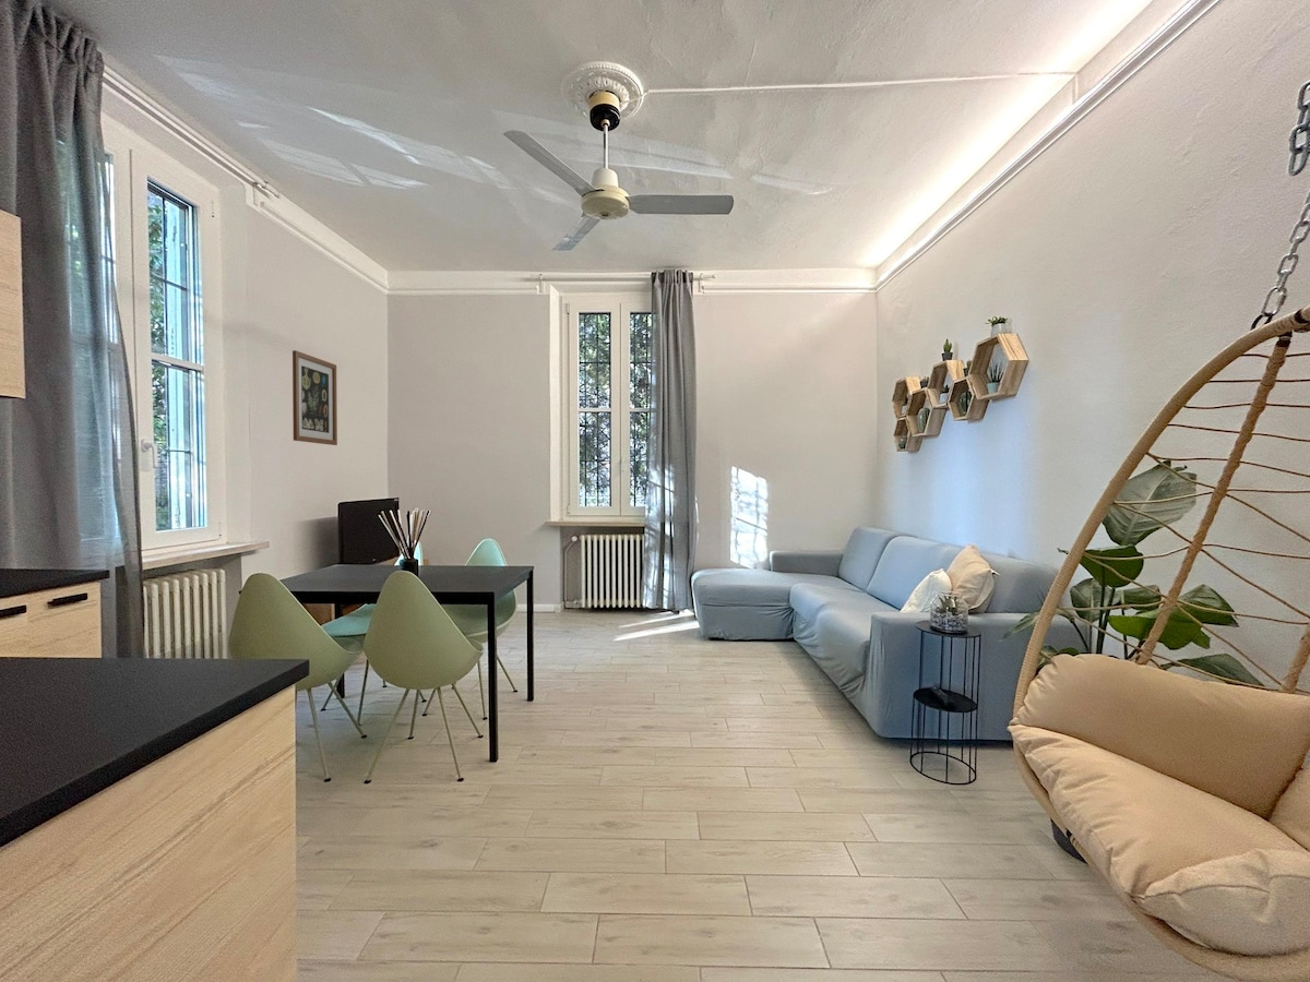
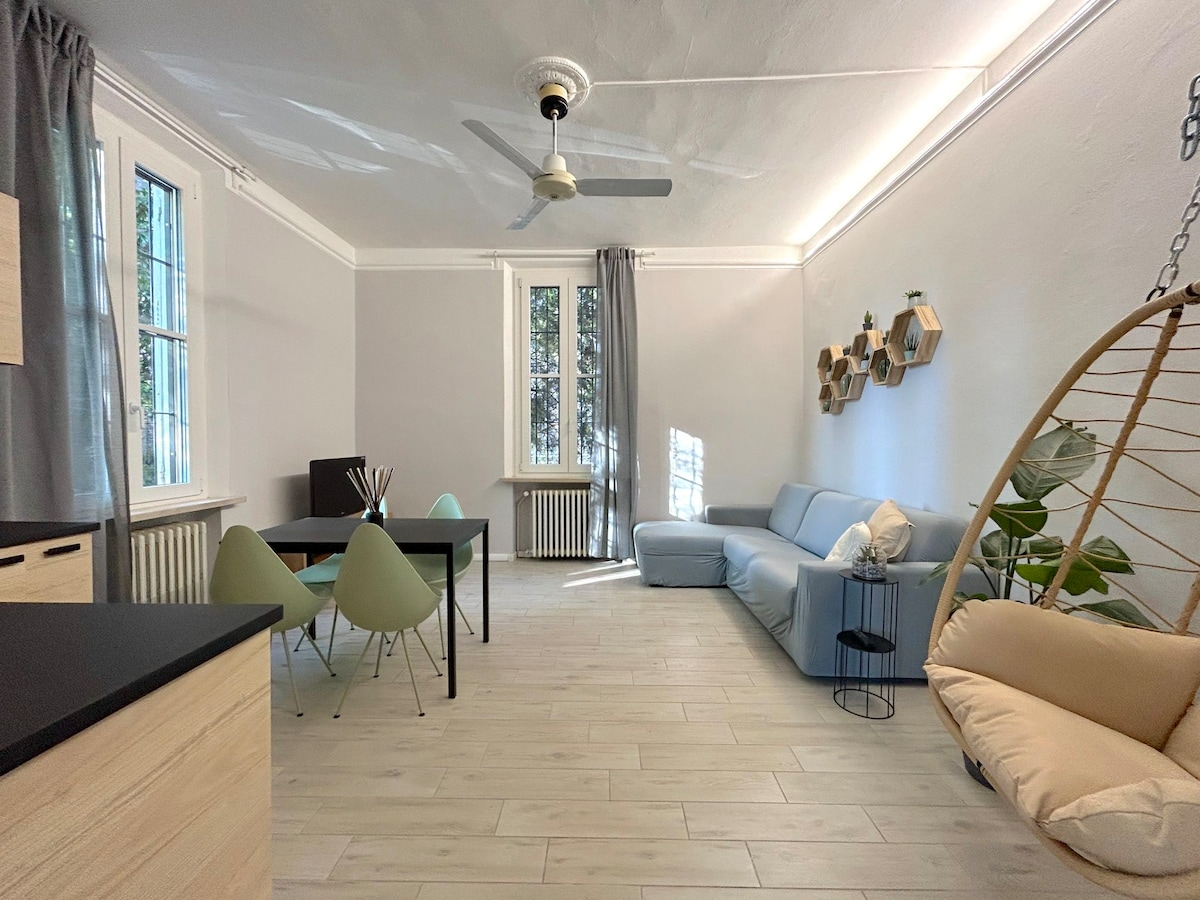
- wall art (315, 400)
